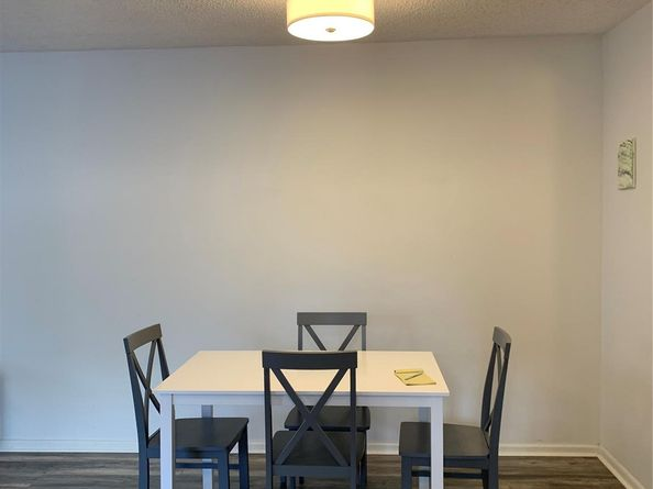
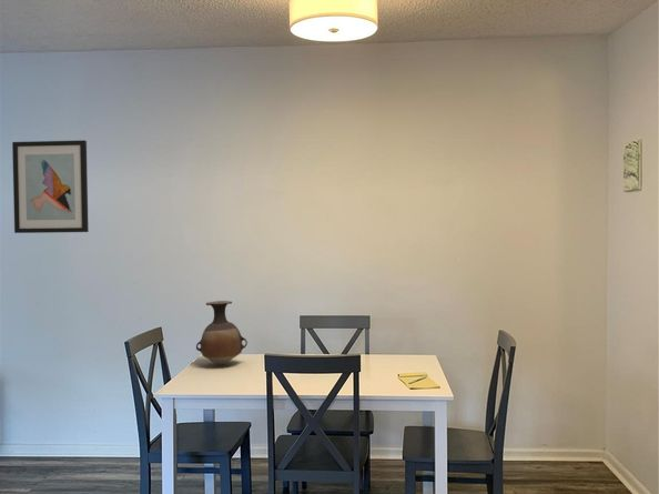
+ vase (221, 333)
+ wall art (50, 186)
